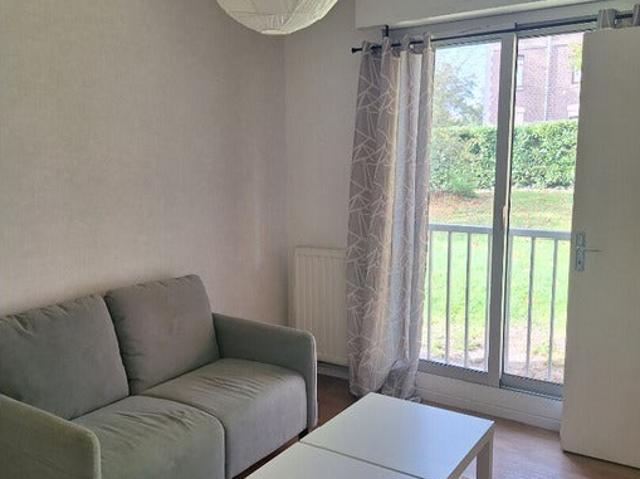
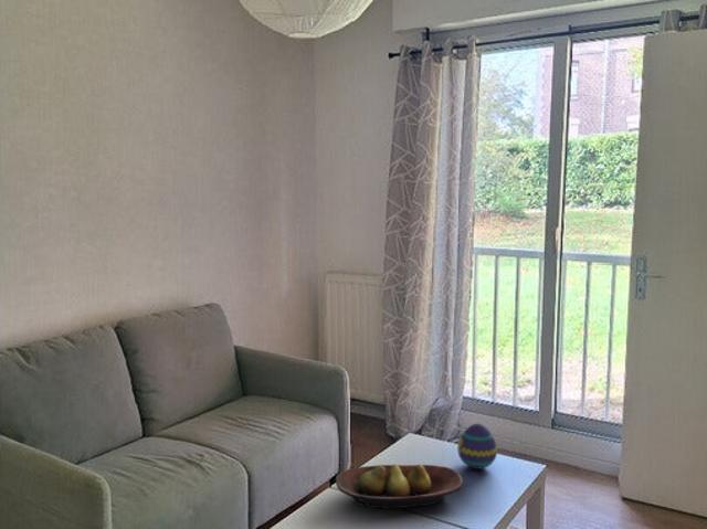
+ fruit bowl (399, 480)
+ decorative egg (477, 445)
